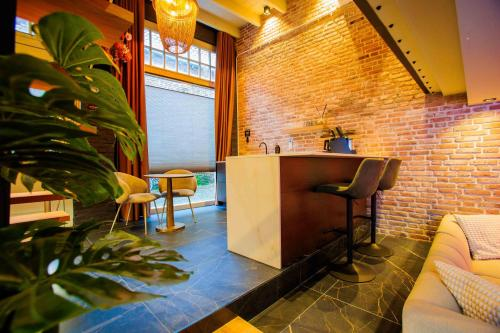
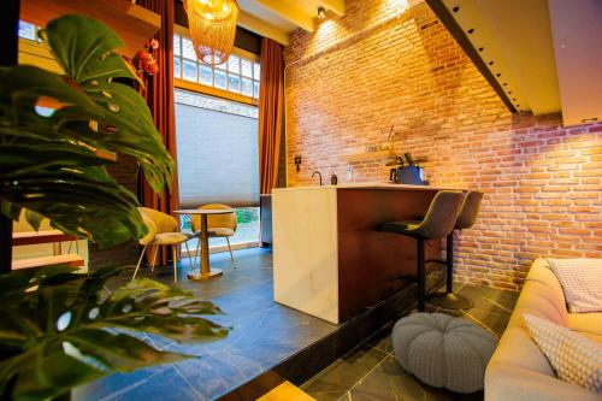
+ pouf (443, 346)
